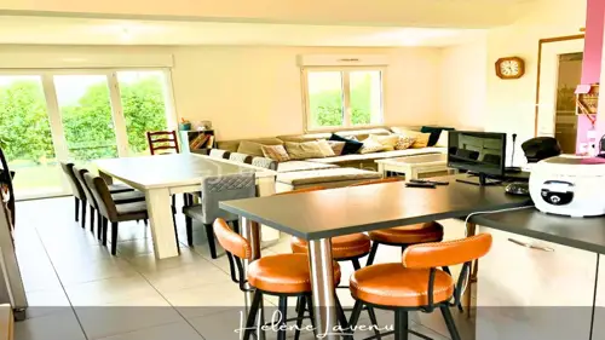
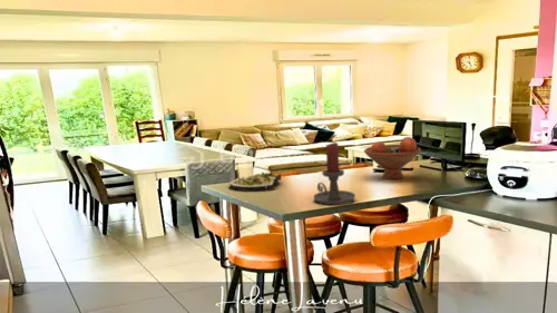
+ fruit bowl (392, 157)
+ salad plate (254, 180)
+ candle holder (330, 170)
